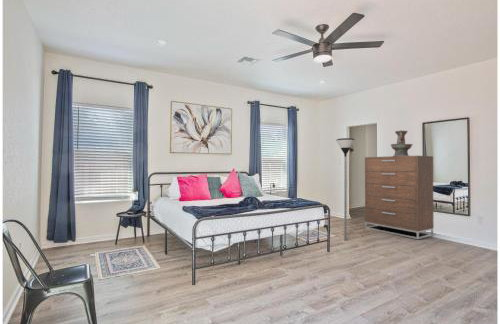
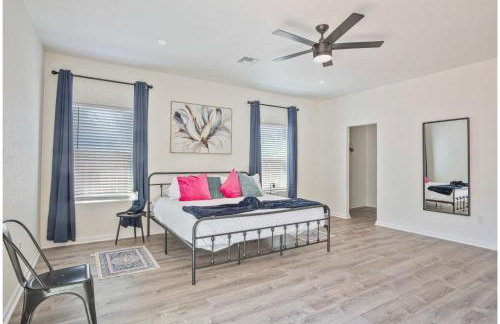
- floor lamp (345, 189)
- dresser (396, 194)
- decorative urn (401, 143)
